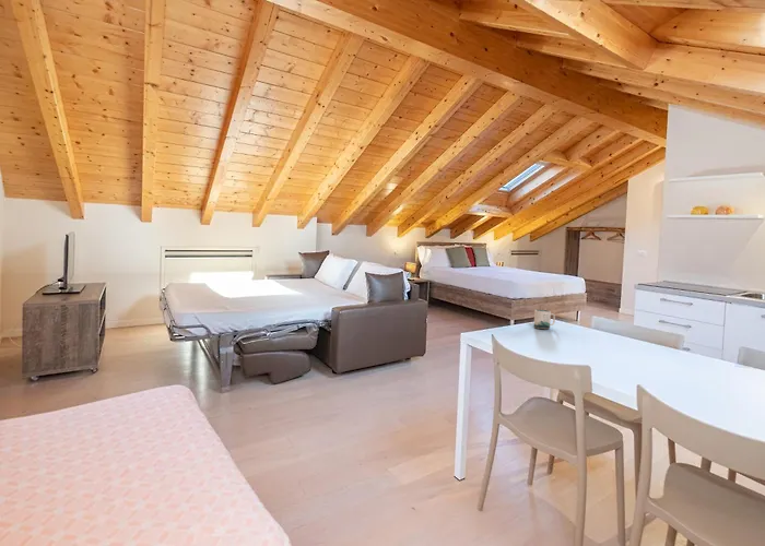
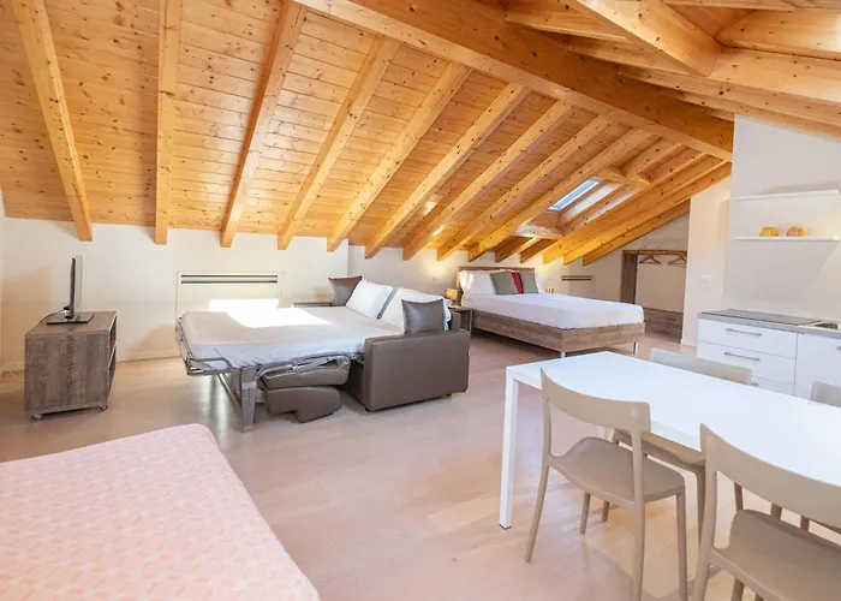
- mug (544, 319)
